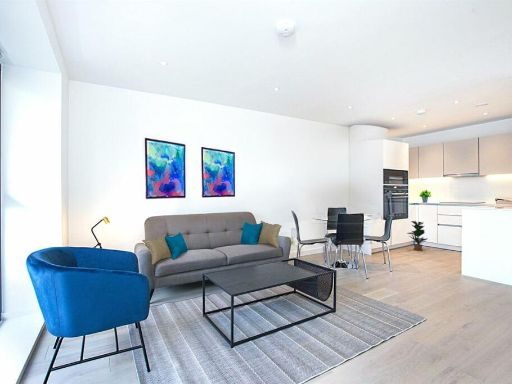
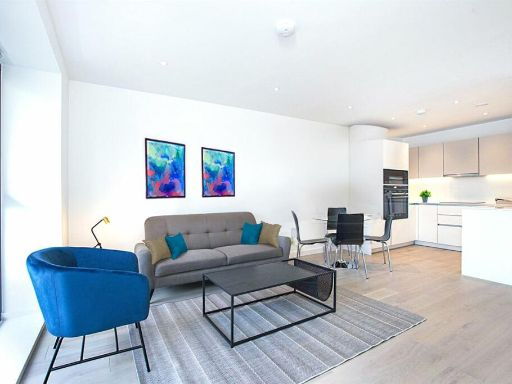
- potted plant (416, 235)
